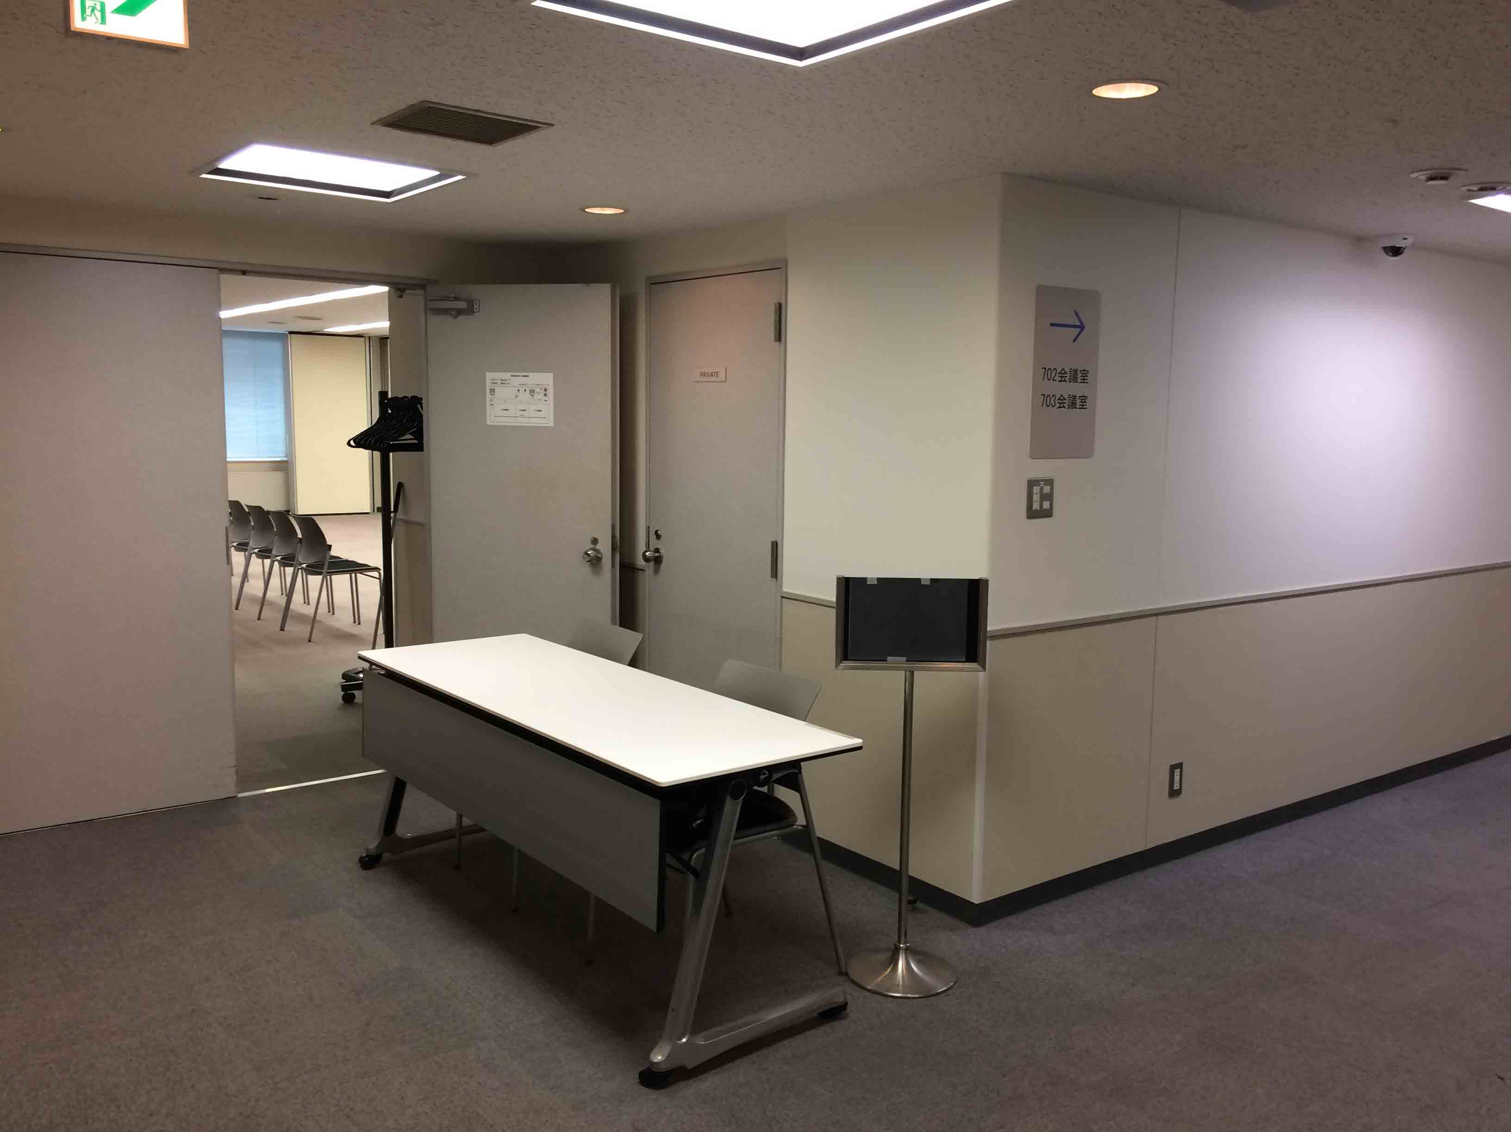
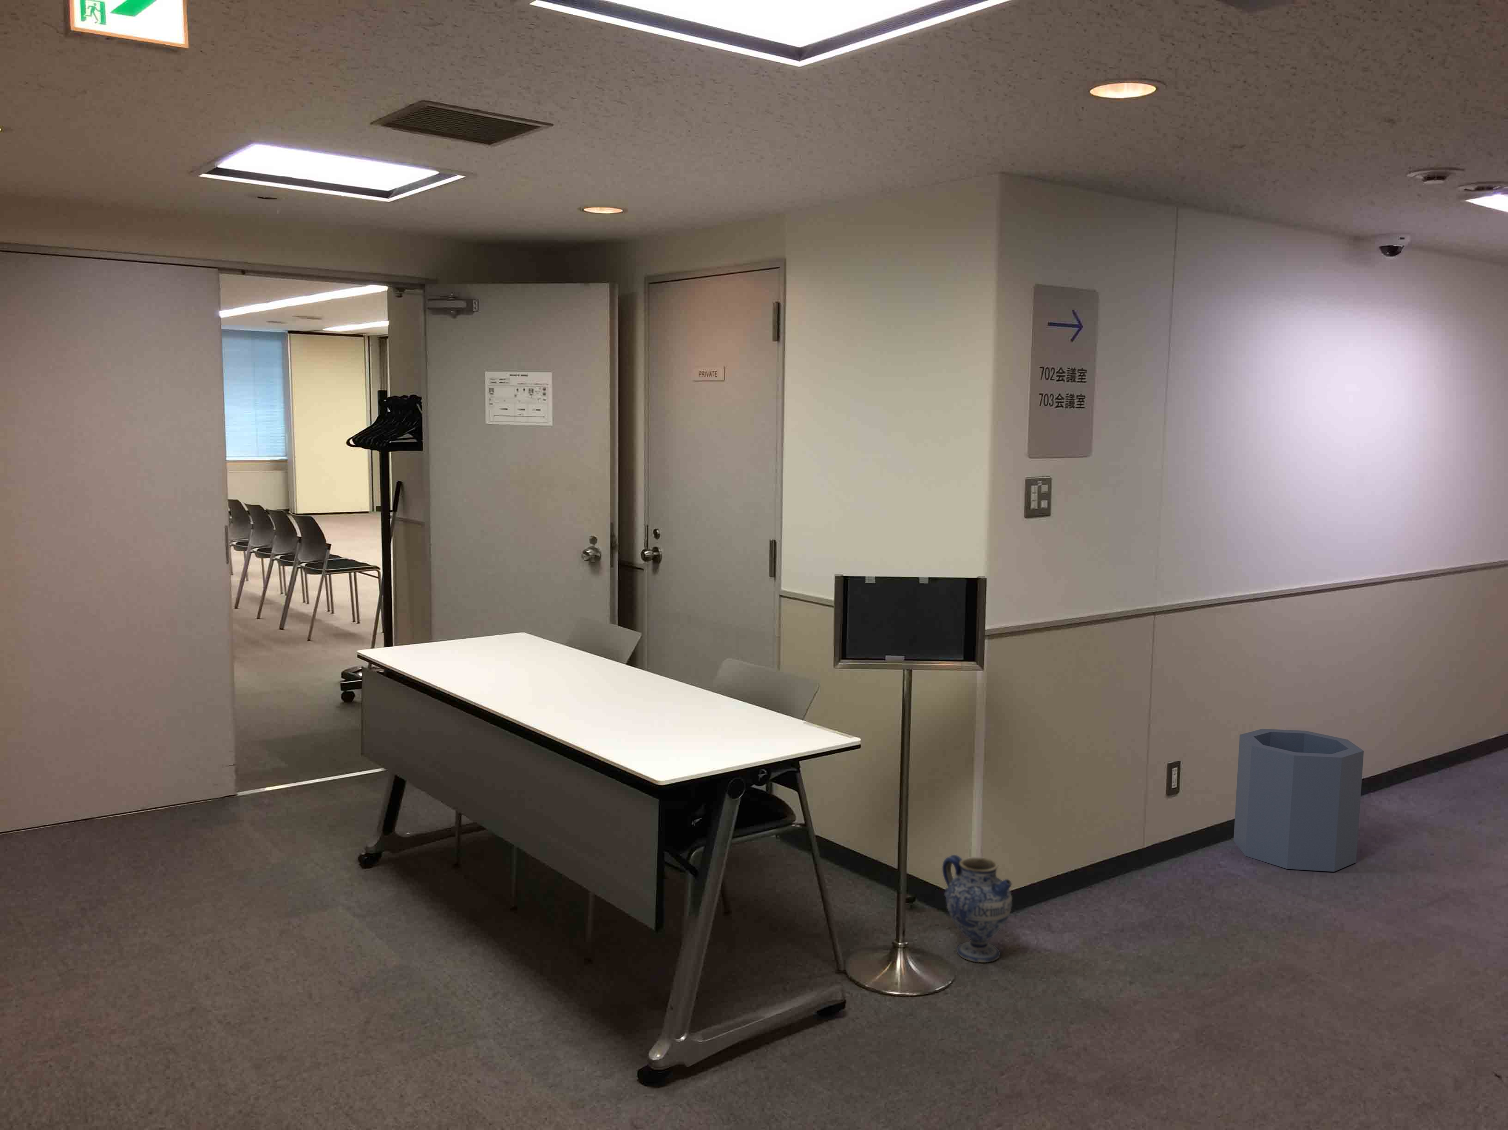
+ trash can (1297, 798)
+ ceramic jug (976, 907)
